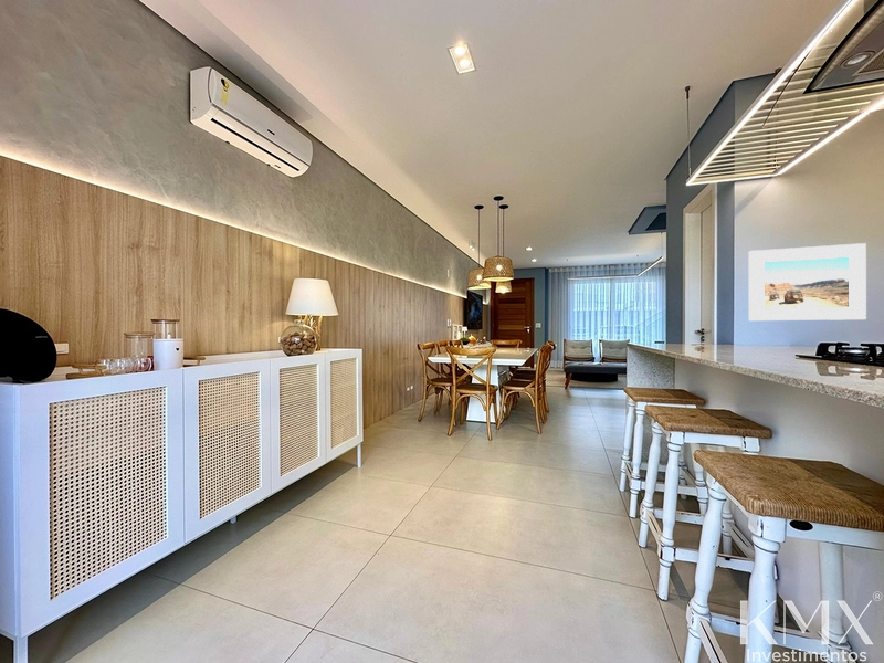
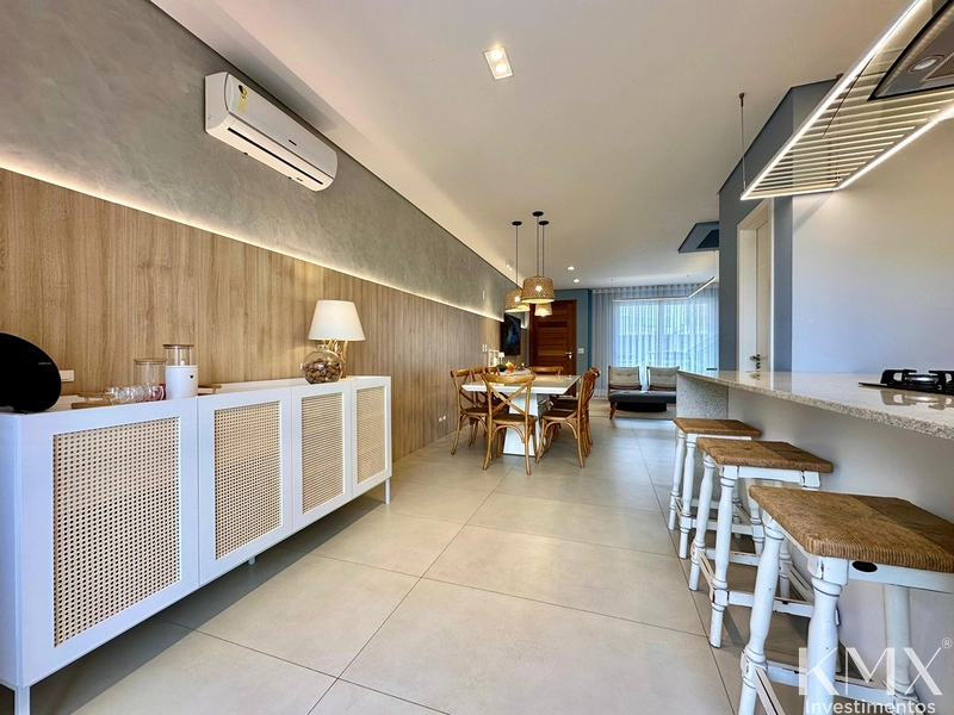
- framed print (804, 283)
